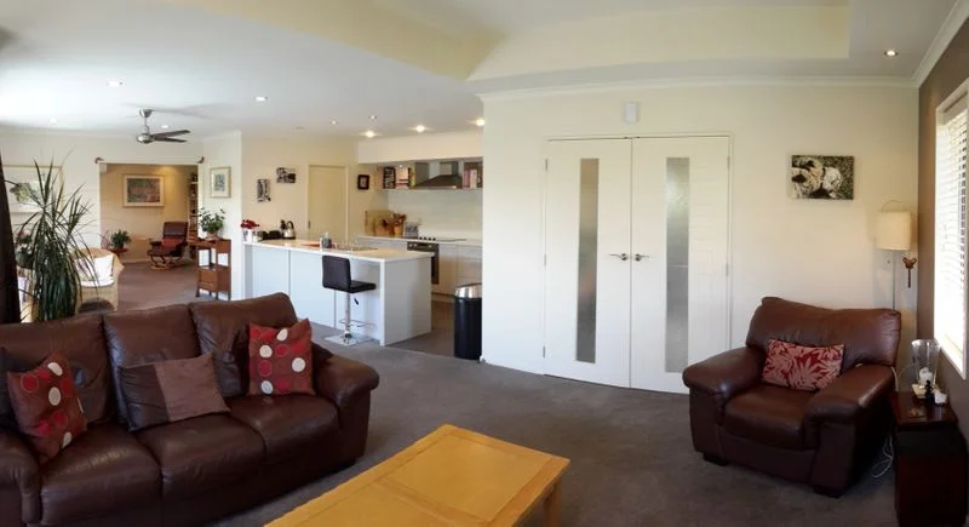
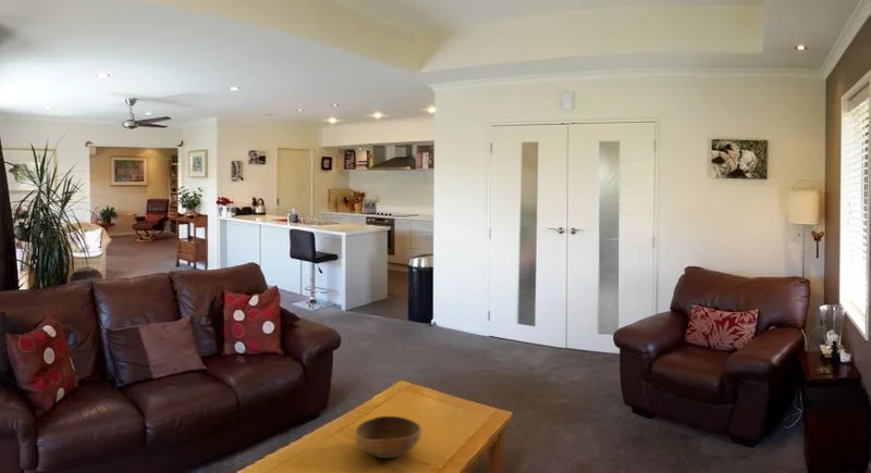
+ bowl (388, 438)
